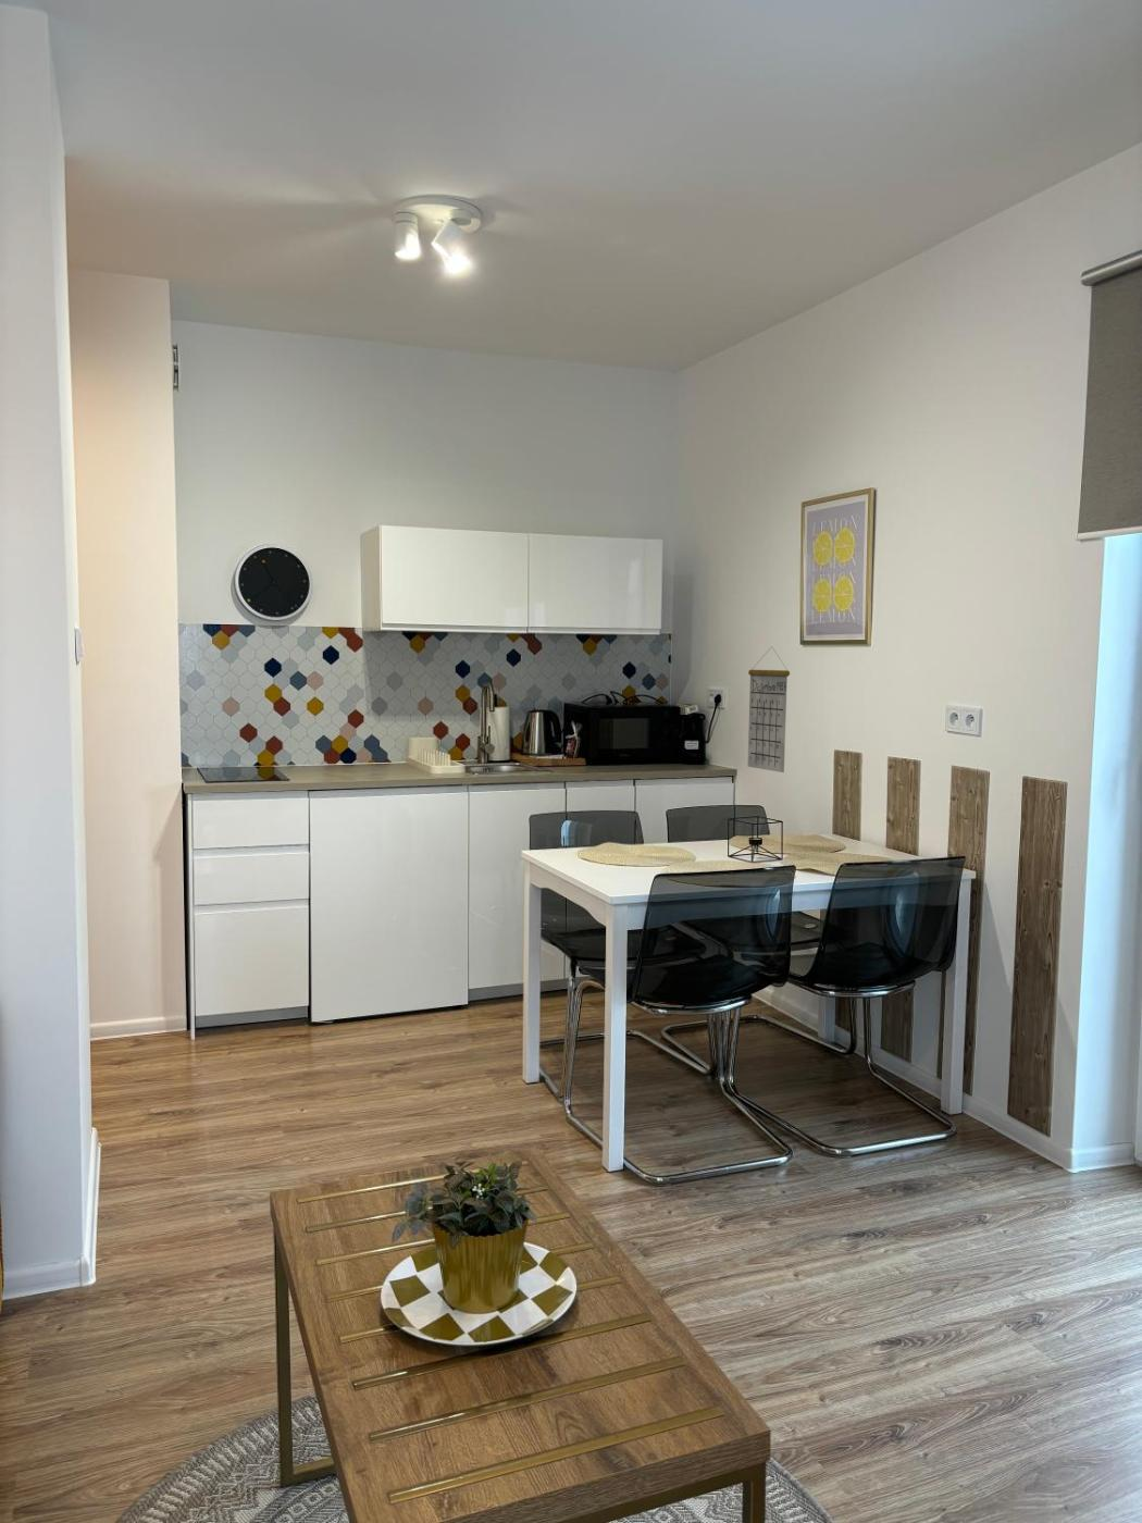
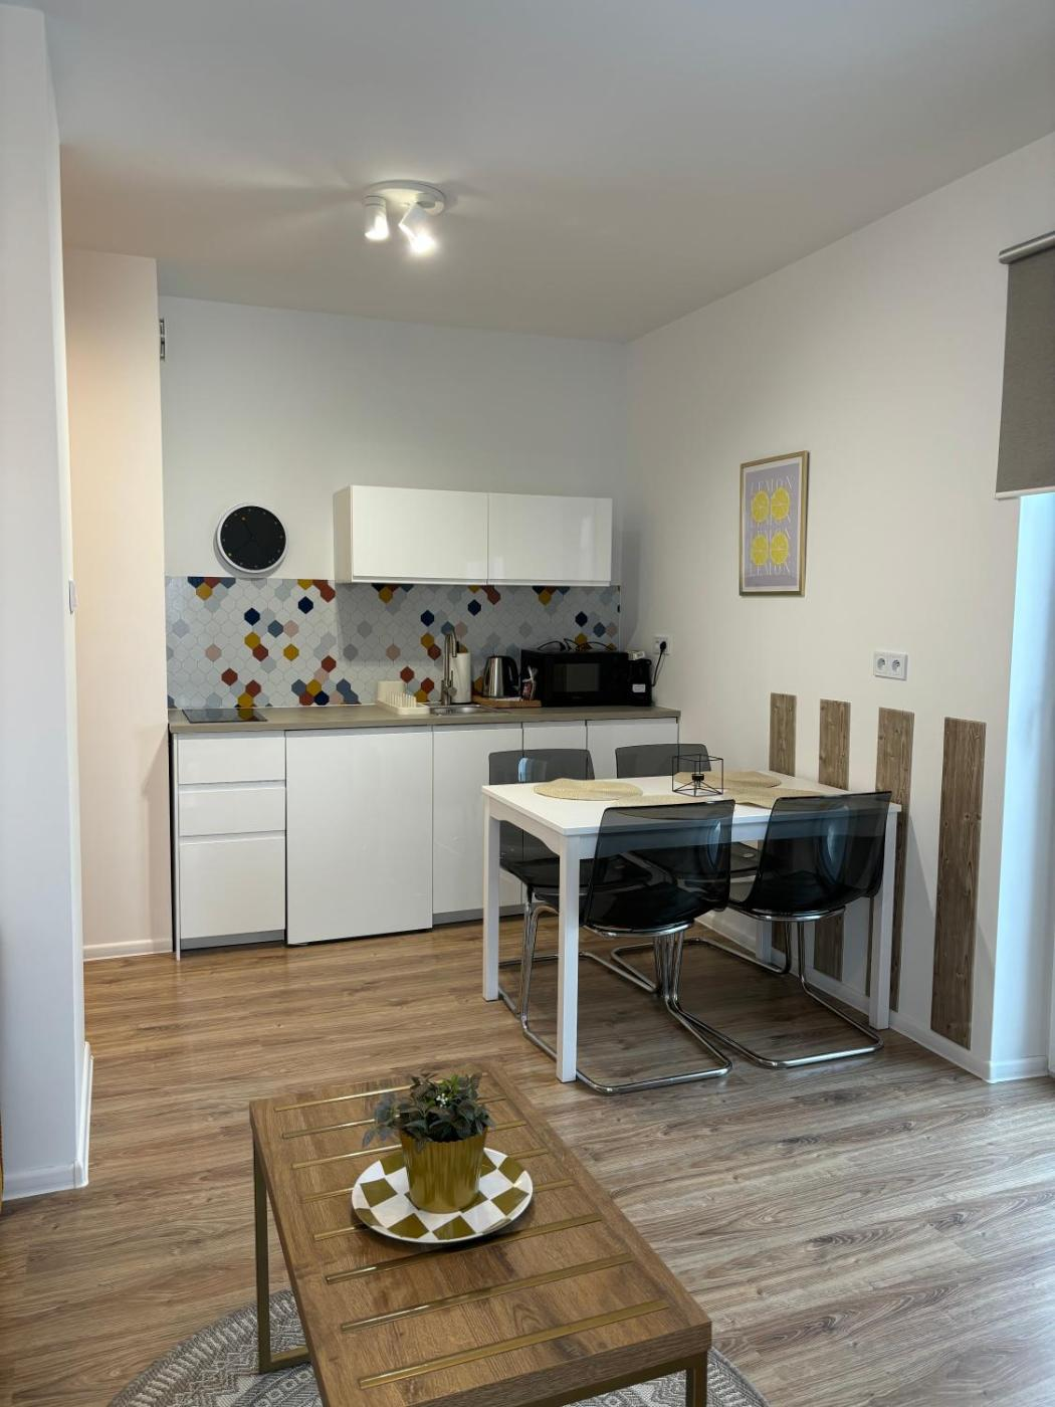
- calendar (767, 709)
